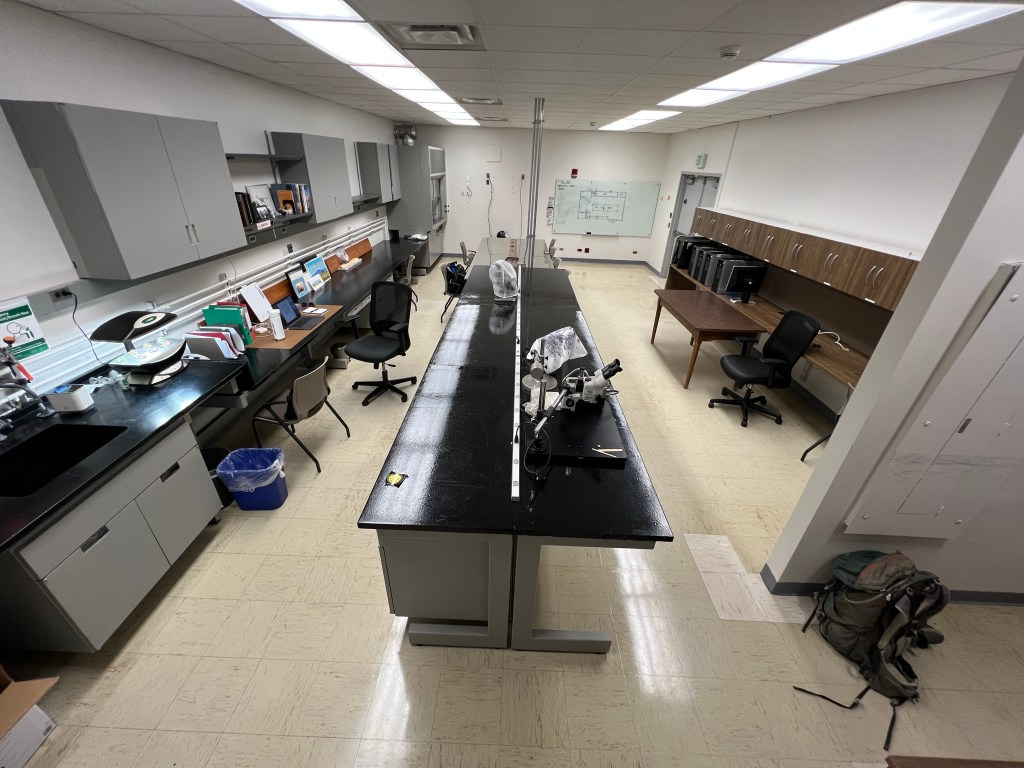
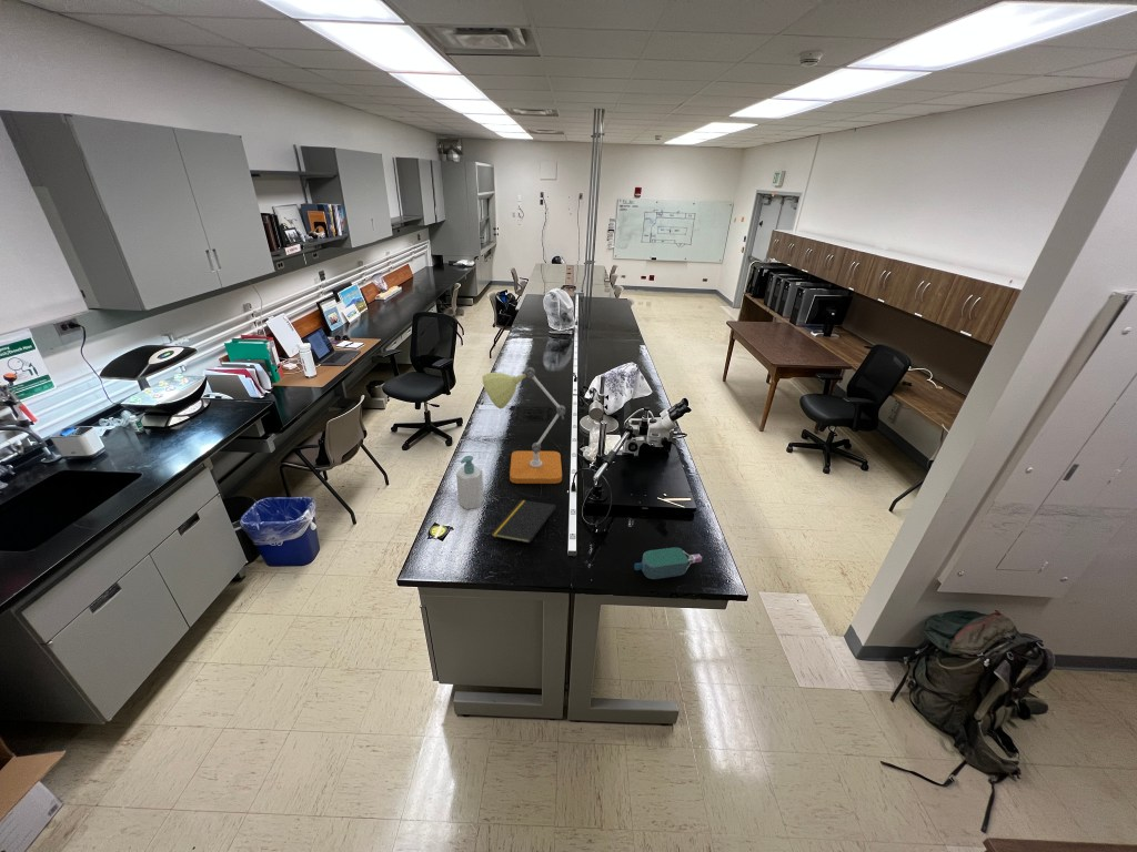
+ notepad (524, 519)
+ desk lamp (542, 435)
+ soap bottle (470, 480)
+ bottle (667, 562)
